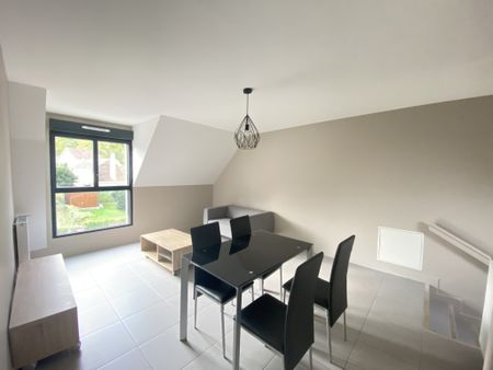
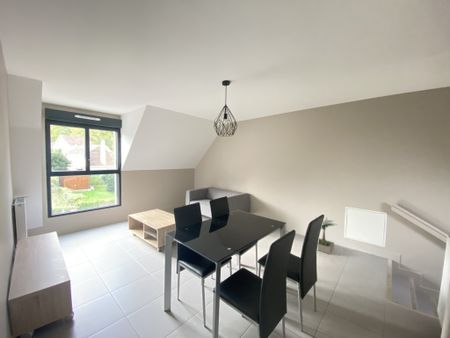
+ potted plant (324, 234)
